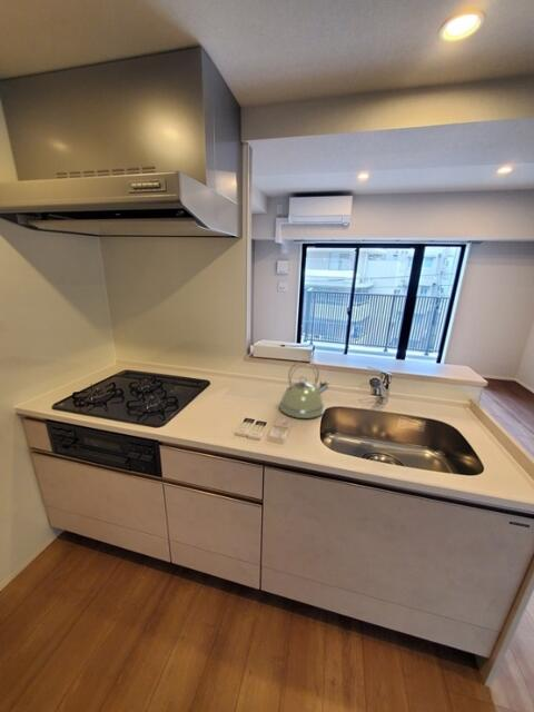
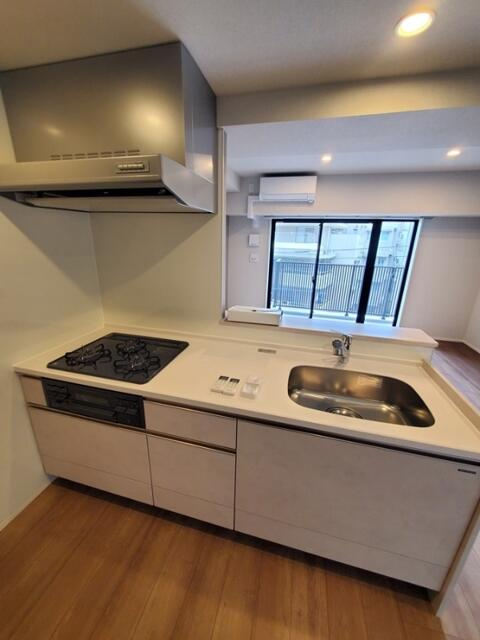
- kettle (305, 384)
